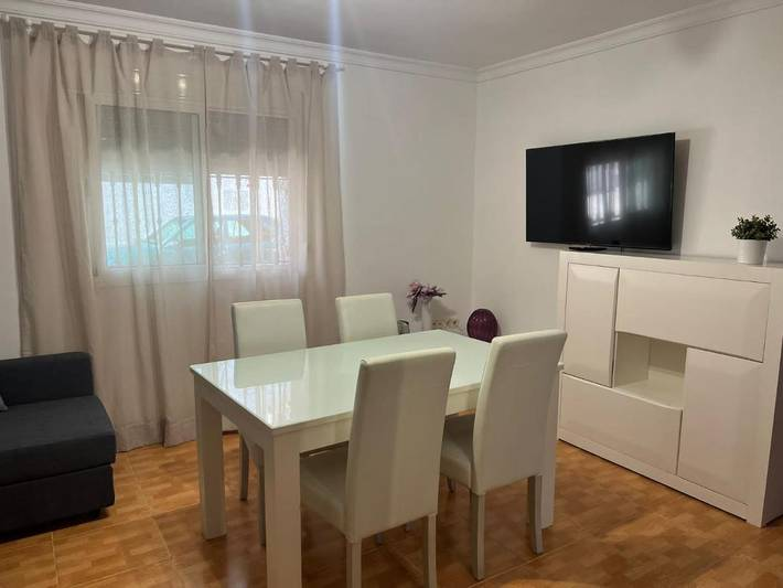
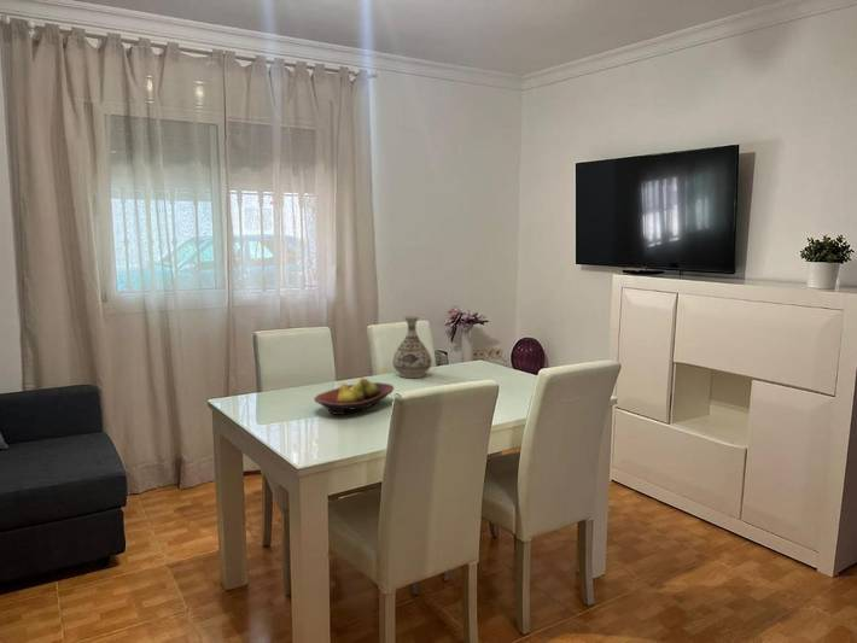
+ fruit bowl (355, 393)
+ vase (412, 345)
